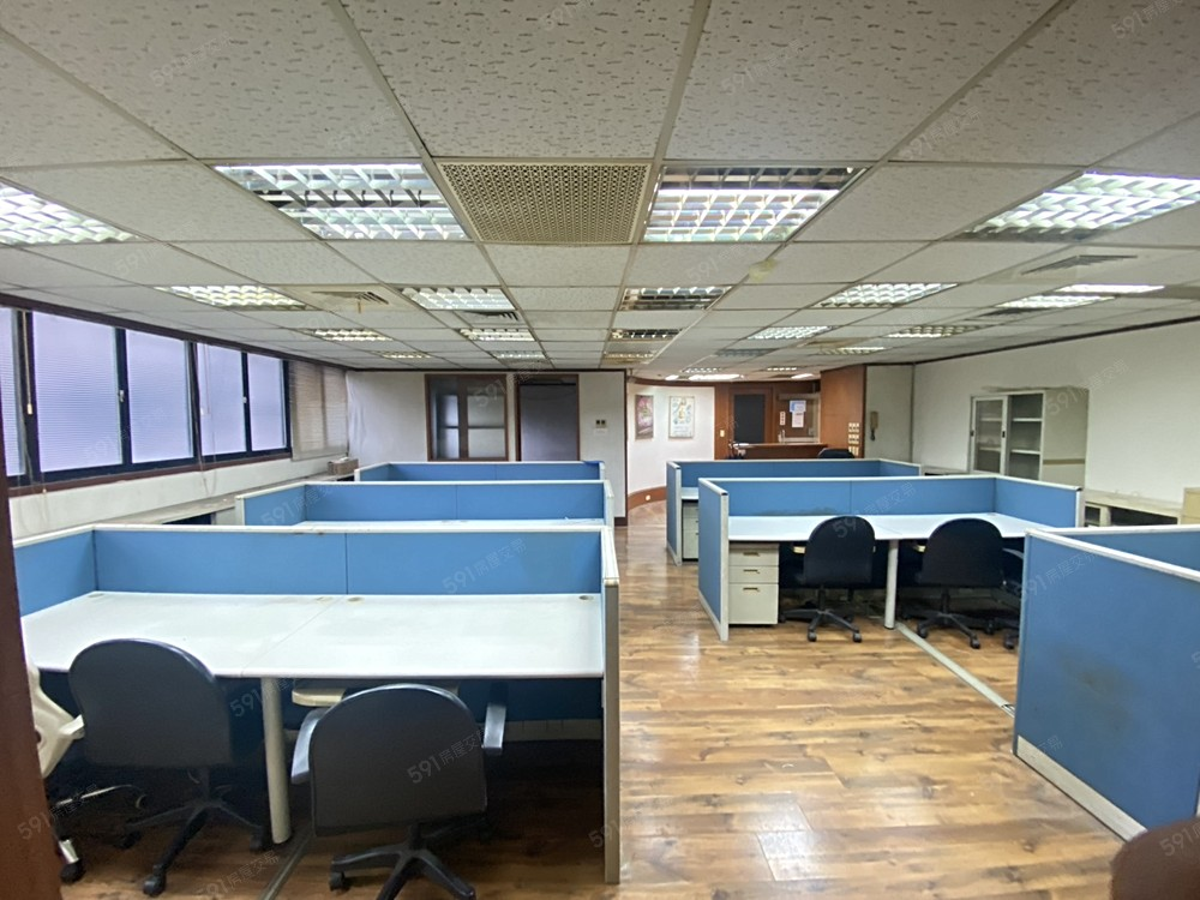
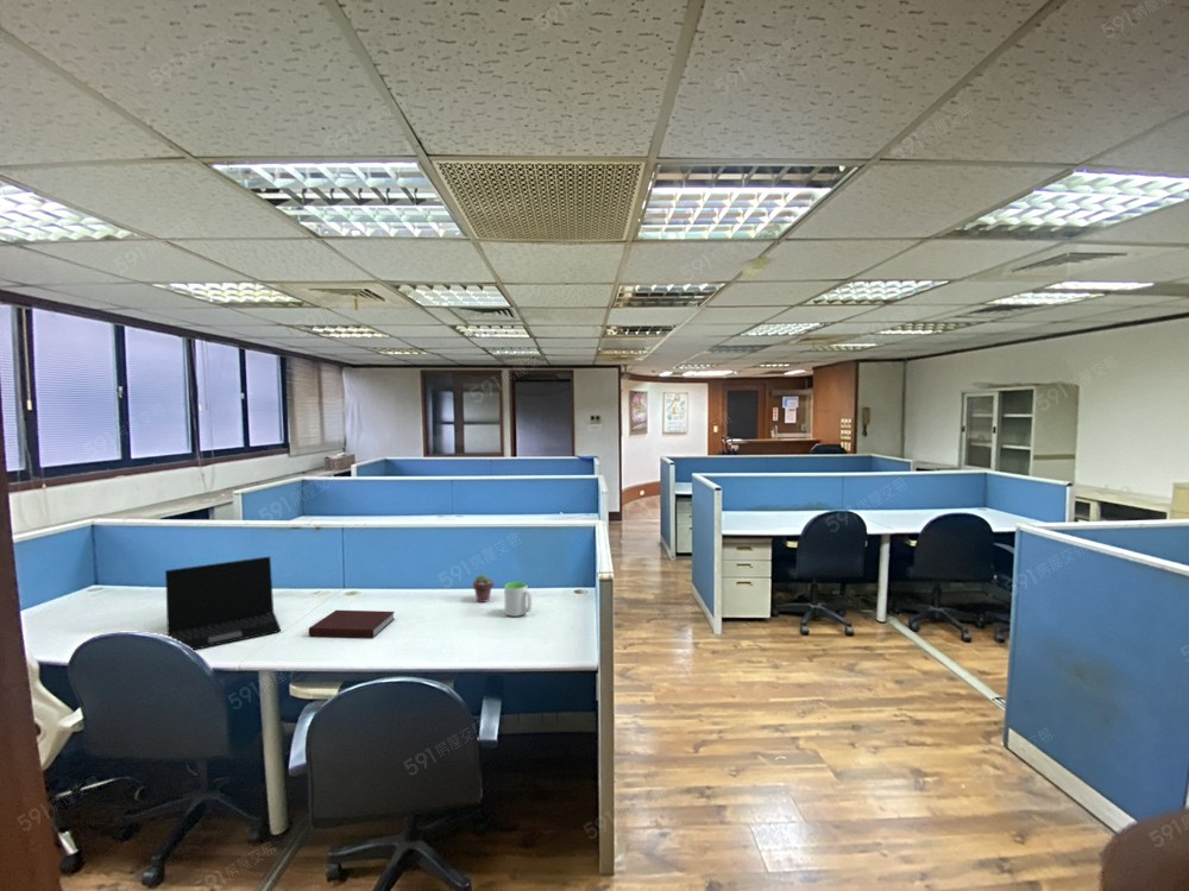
+ laptop (222, 600)
+ mug (518, 599)
+ notebook (353, 623)
+ potted succulent (483, 586)
